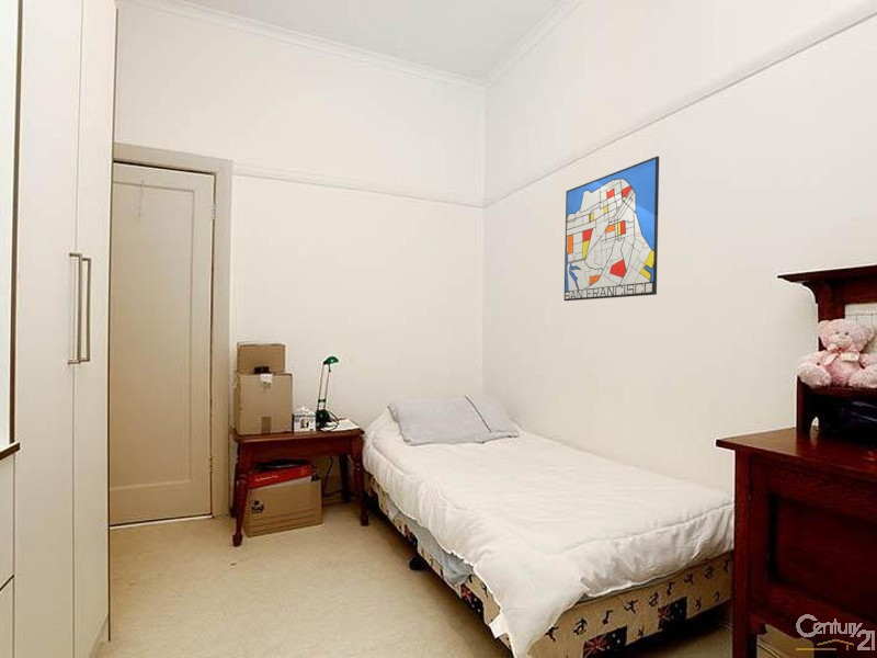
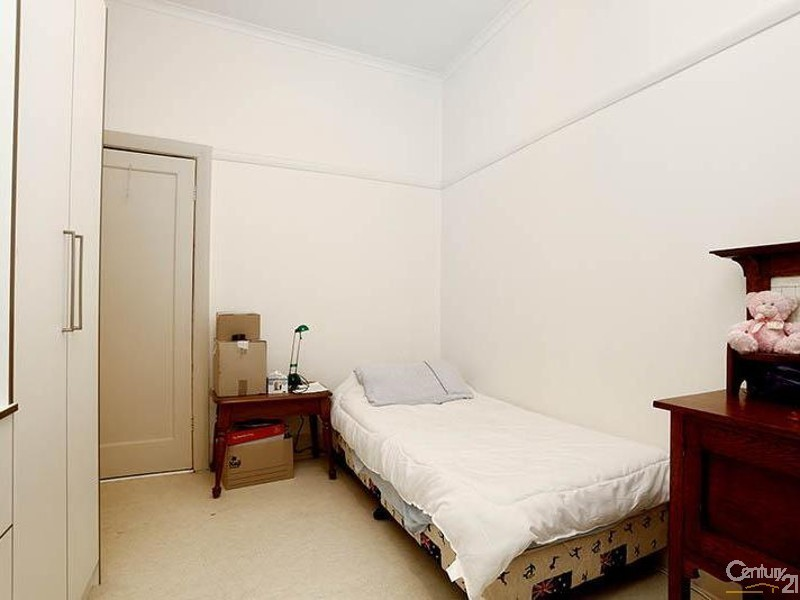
- wall art (605, 237)
